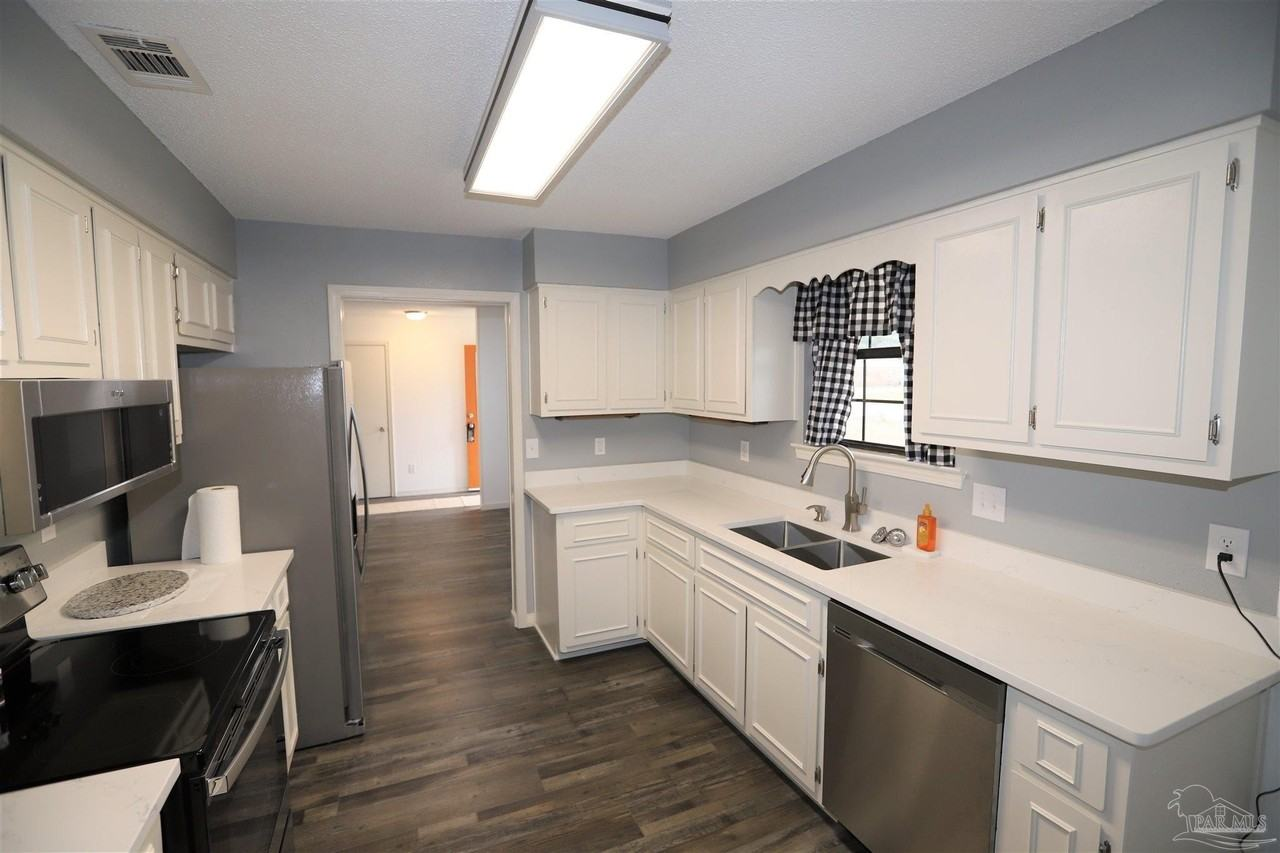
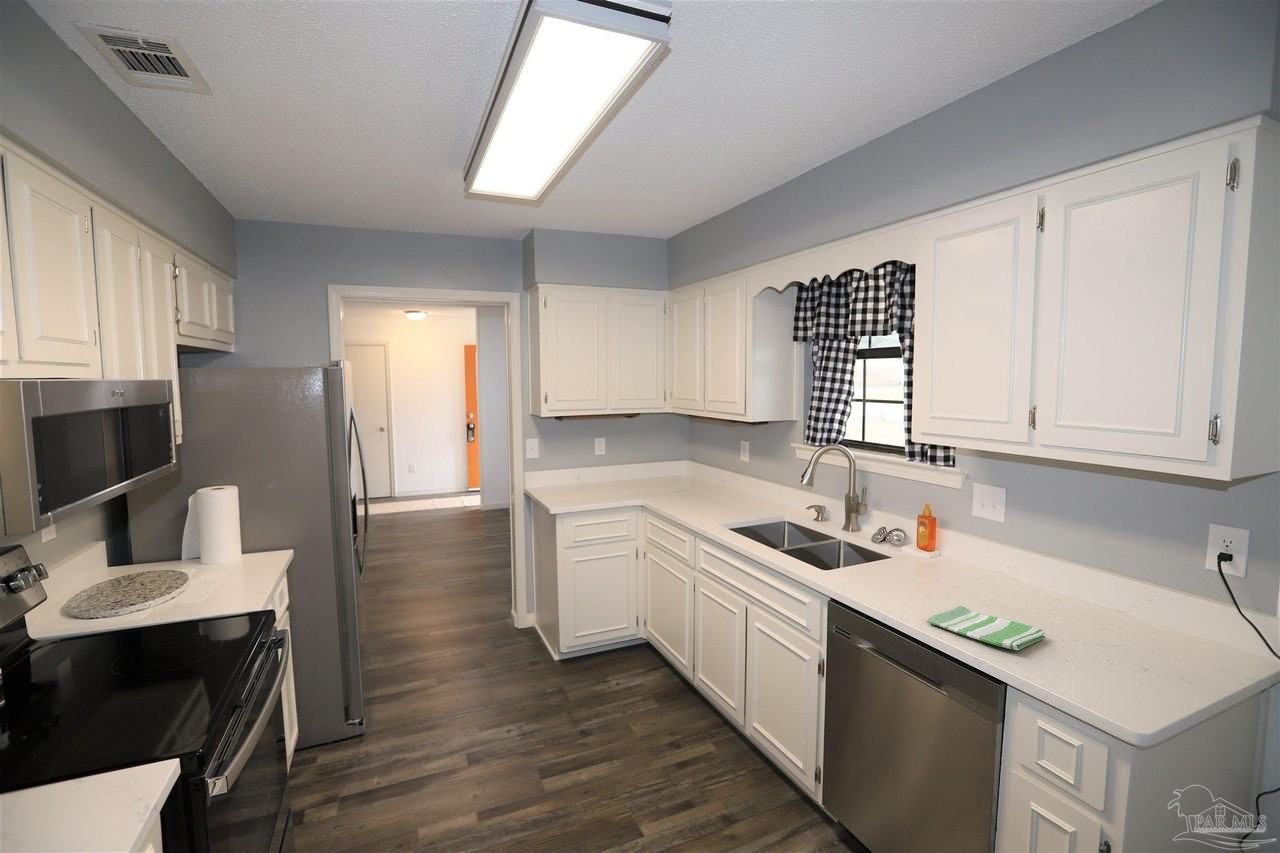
+ dish towel (985, 626)
